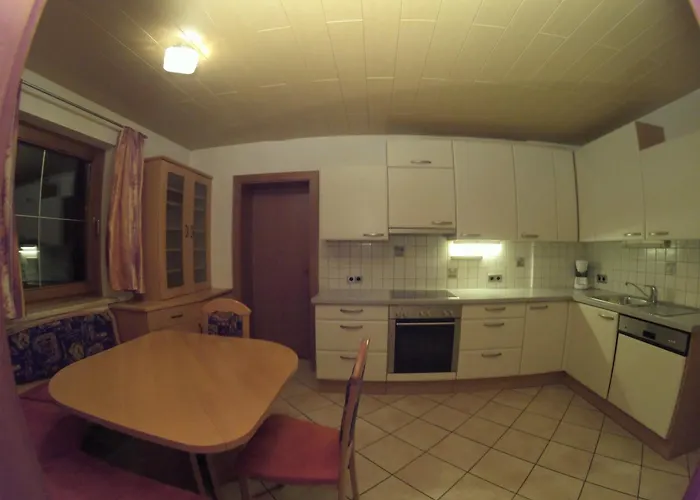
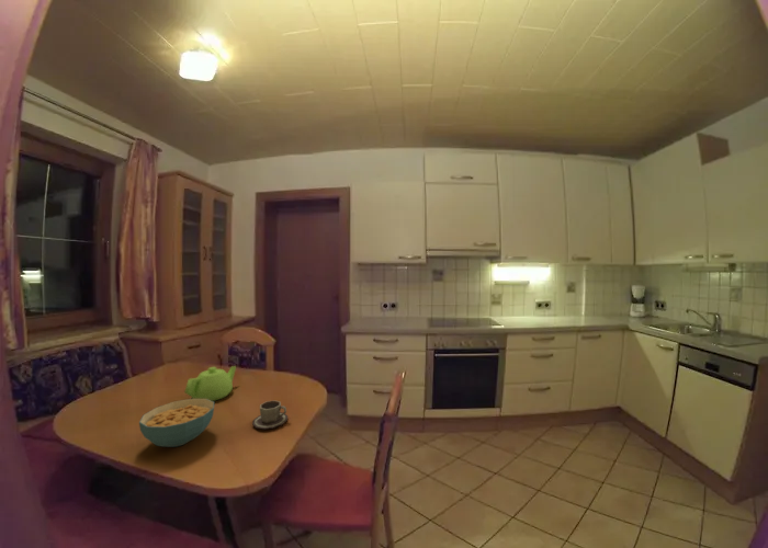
+ cereal bowl (179, 426)
+ cup (270, 413)
+ teapot (212, 381)
